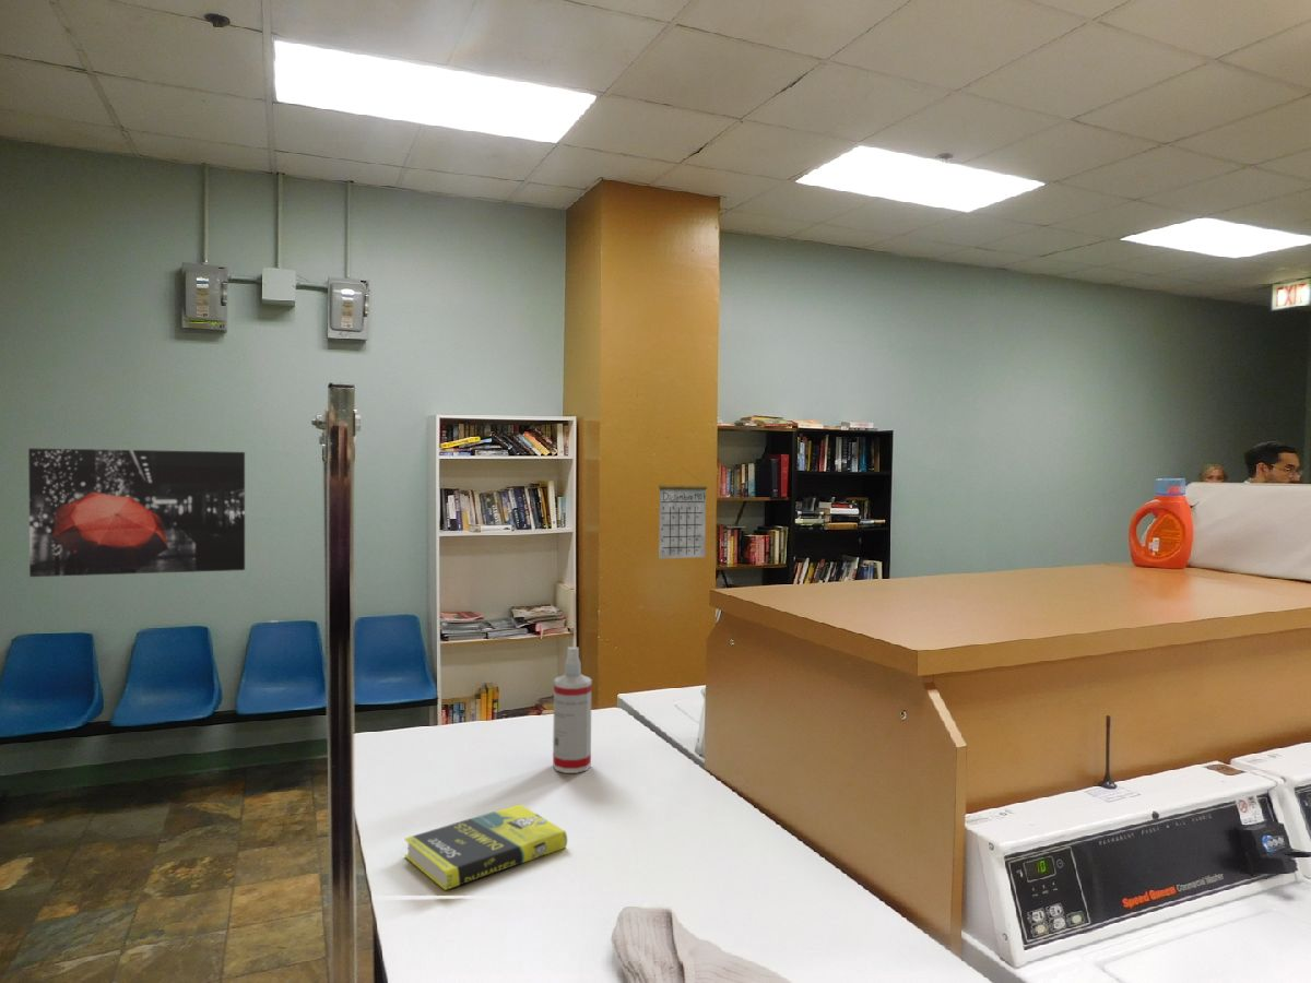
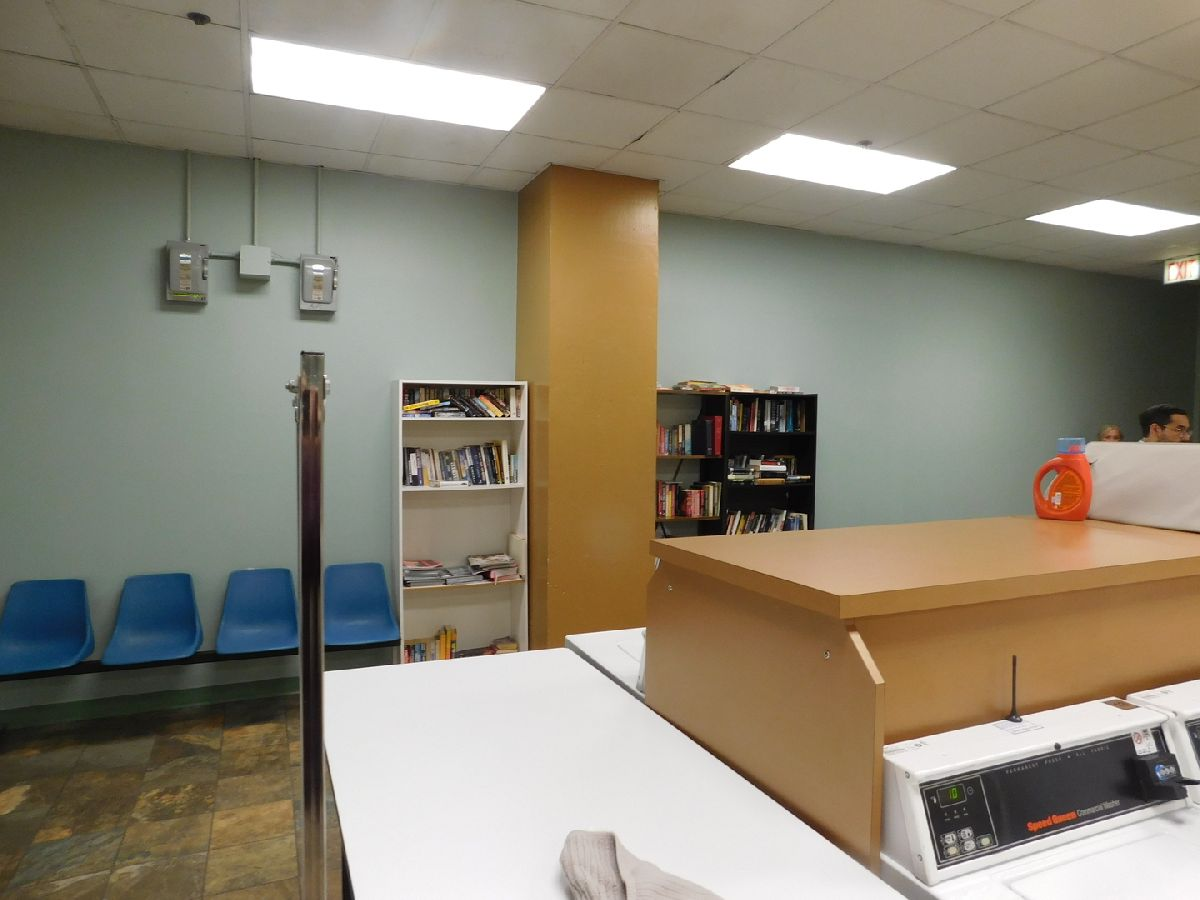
- book (486, 843)
- spray bottle (572, 707)
- wall art (142, 511)
- calendar (683, 512)
